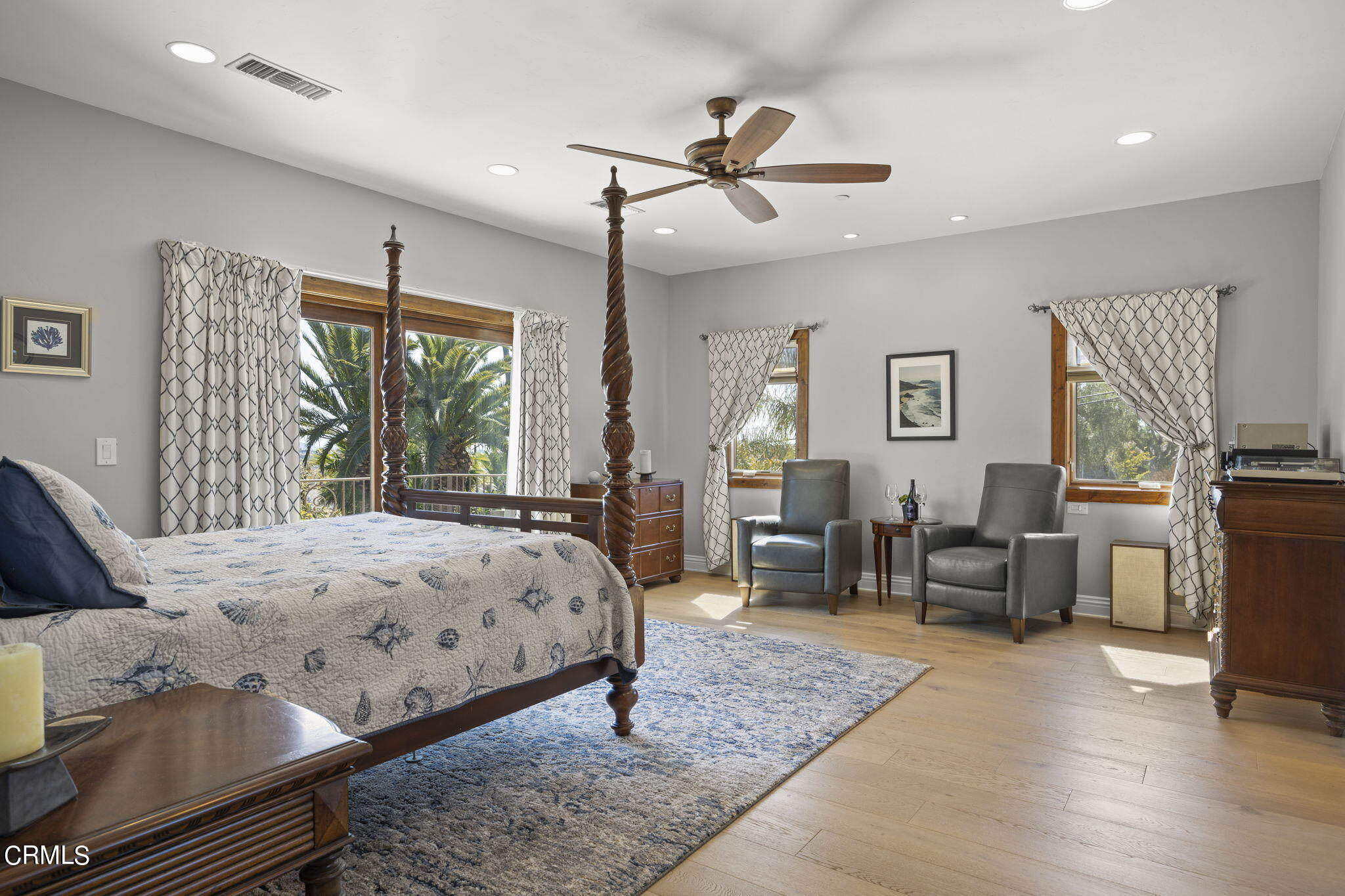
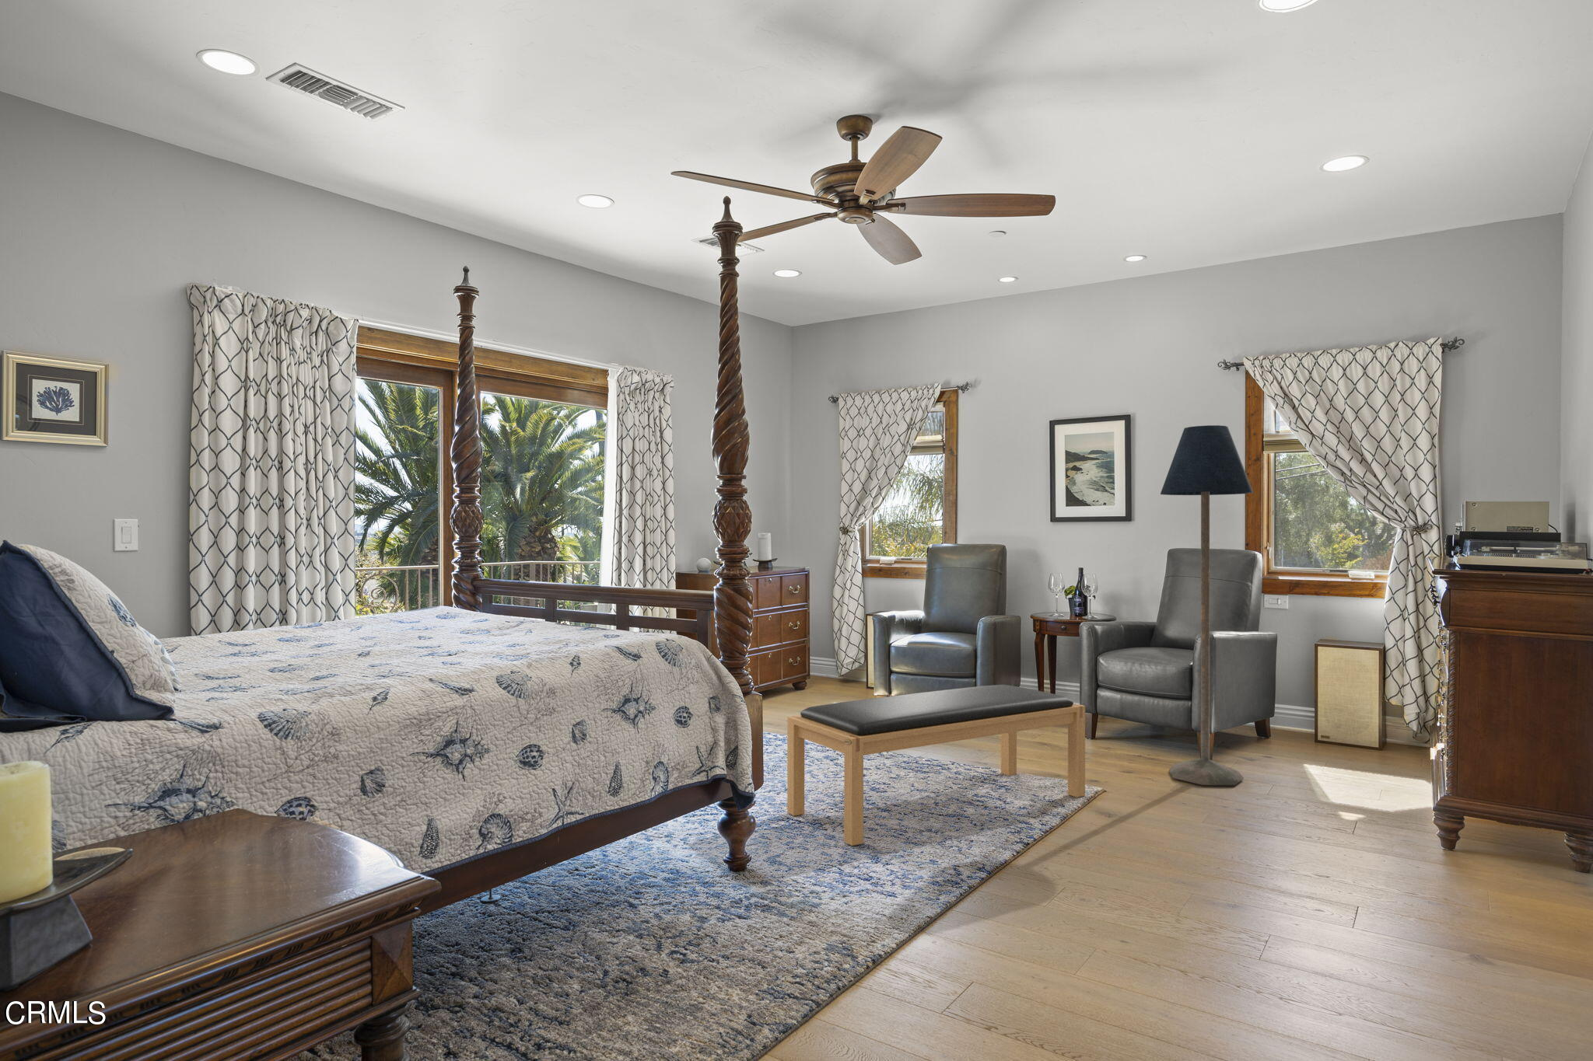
+ bench (939, 744)
+ floor lamp (1205, 602)
